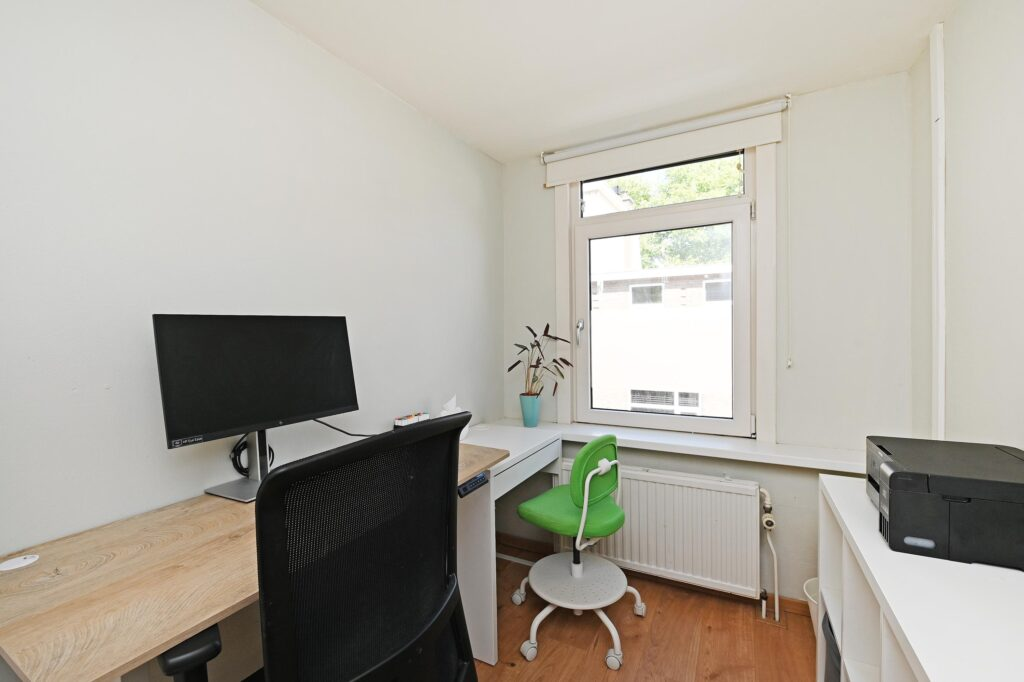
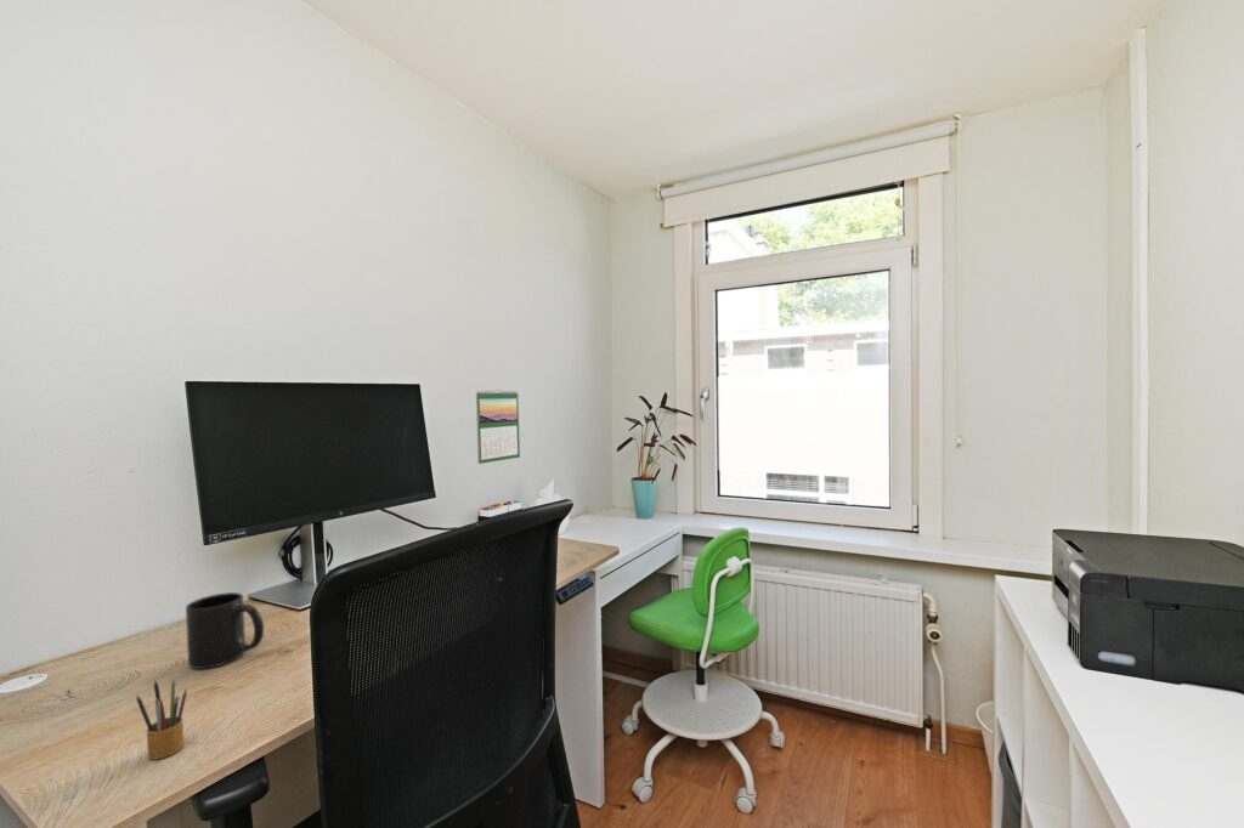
+ pencil box (163, 716)
+ calendar (498, 425)
+ mug (225, 629)
